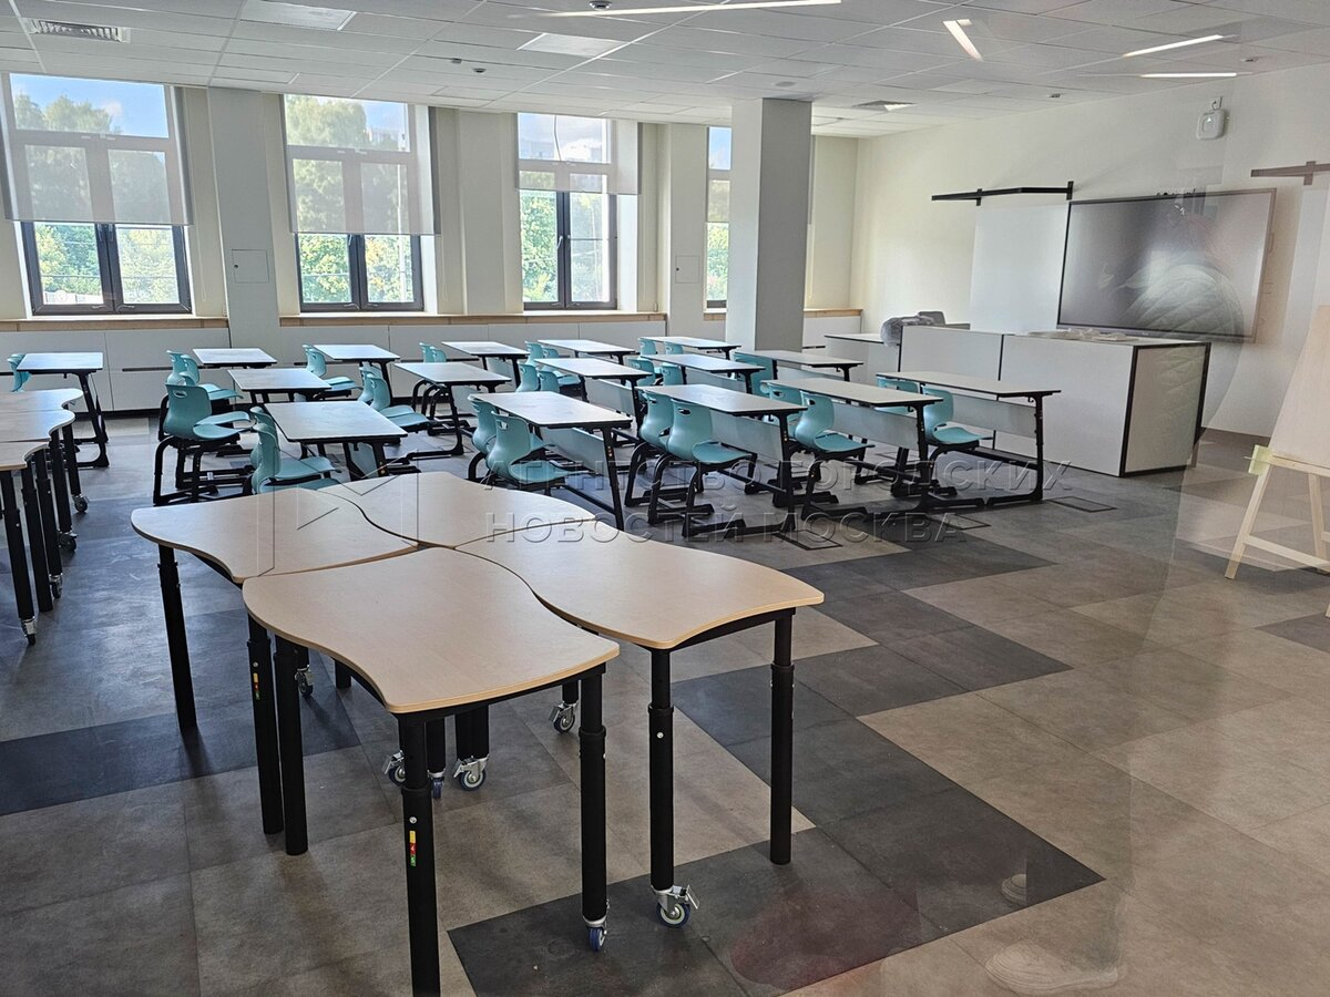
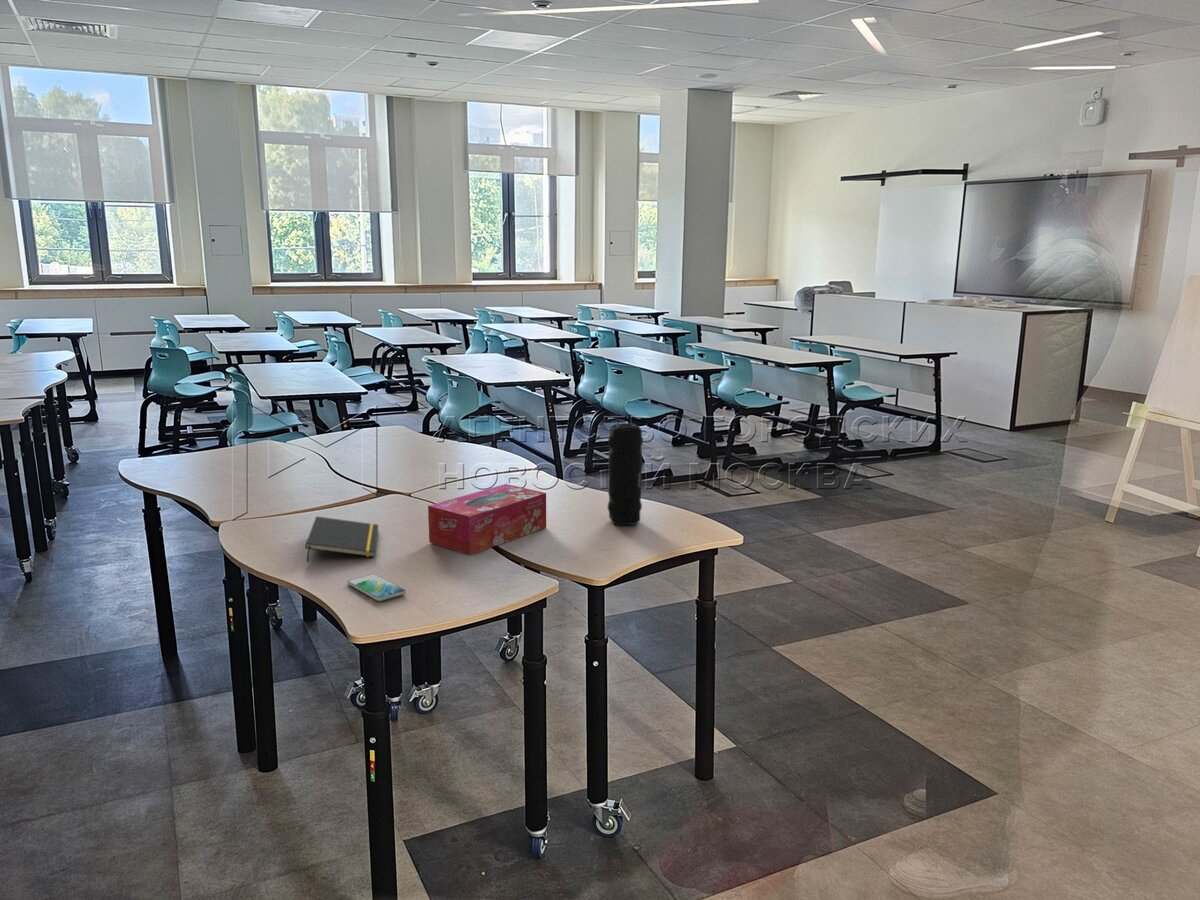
+ tissue box (489, 517)
+ notepad (343, 535)
+ speaker (625, 473)
+ smartphone (376, 587)
